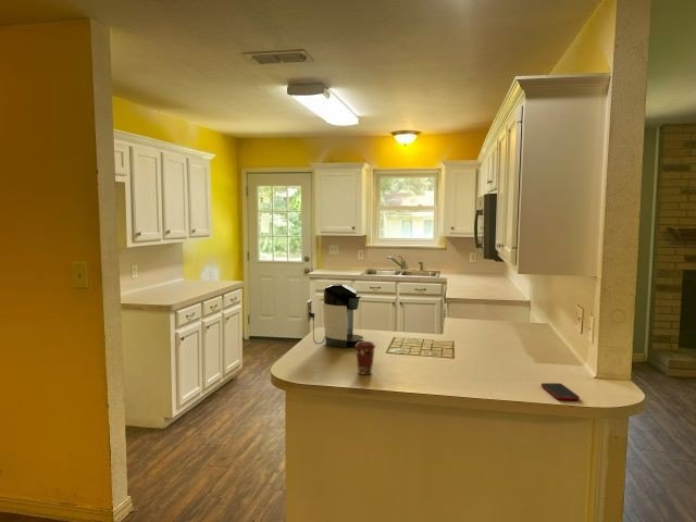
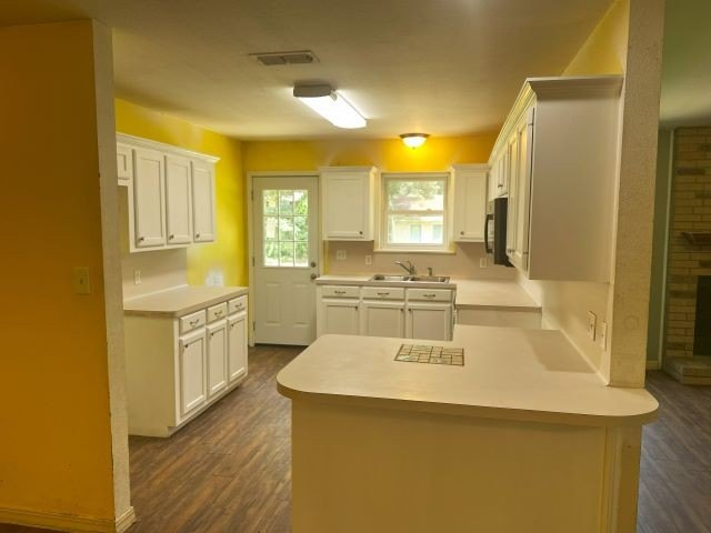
- cell phone (559, 390)
- coffee maker (338, 315)
- coffee cup (364, 358)
